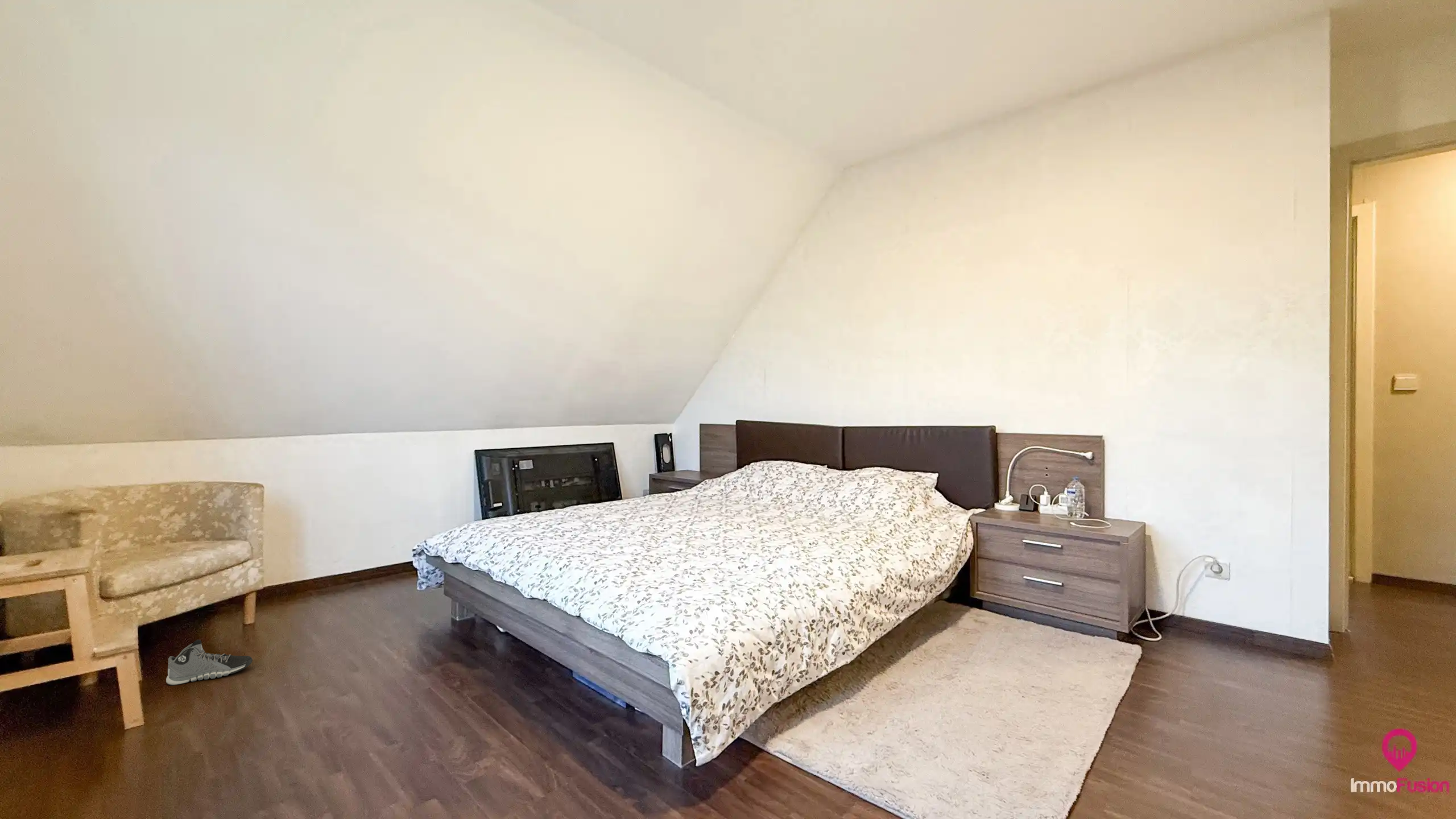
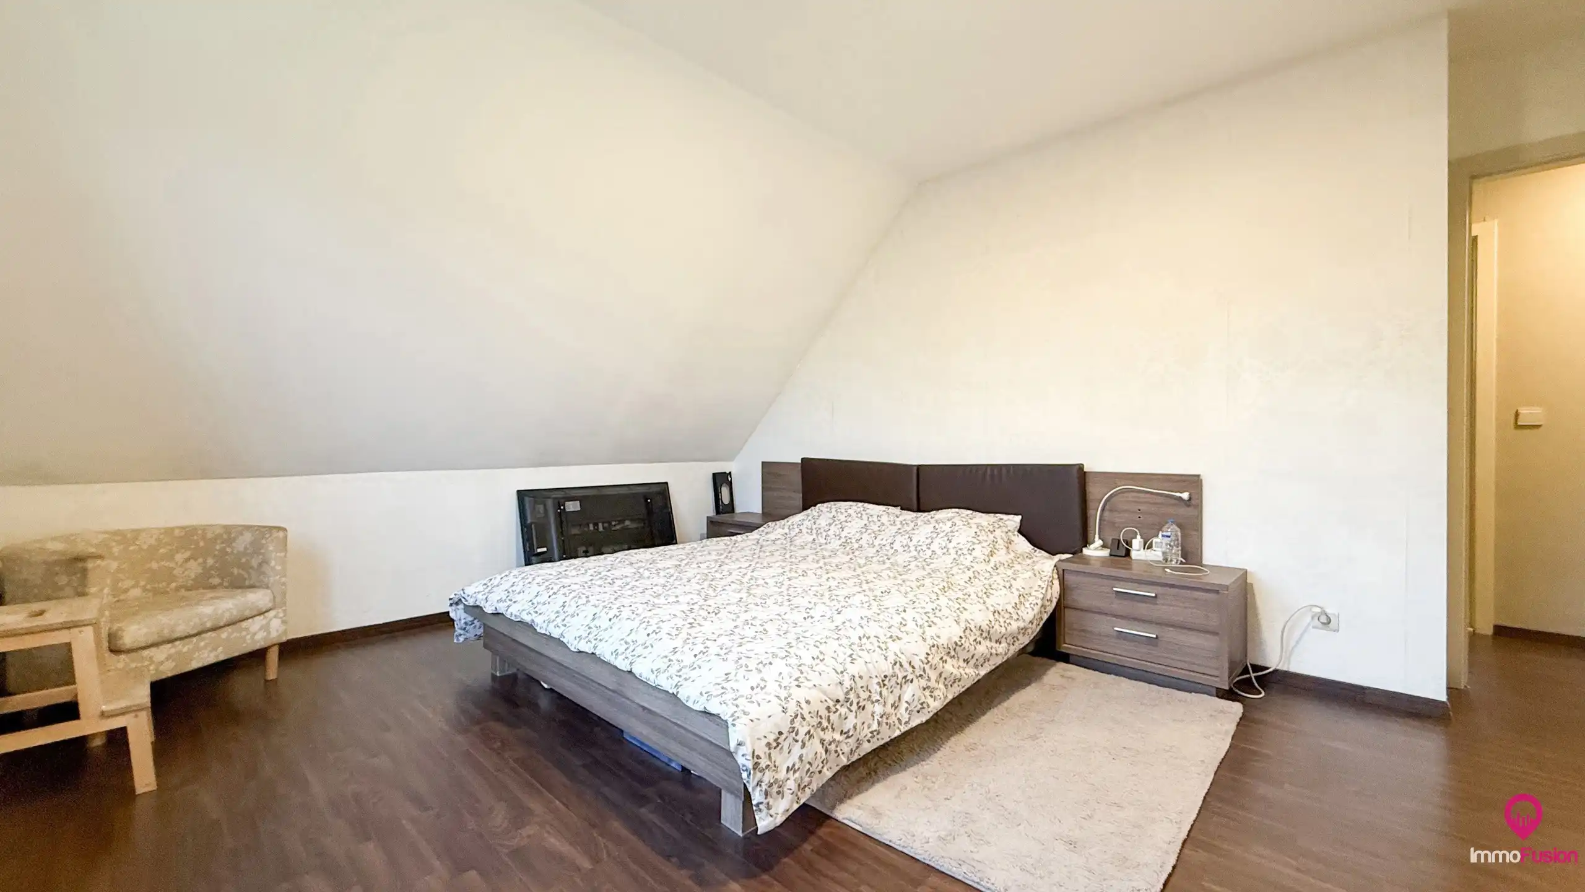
- sneaker (209, 657)
